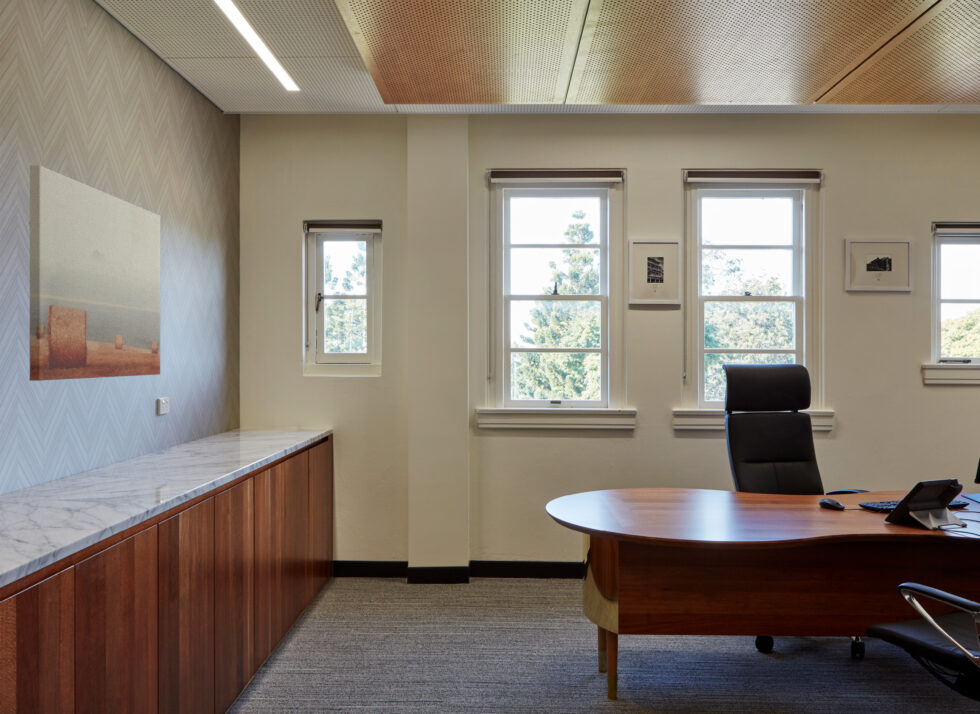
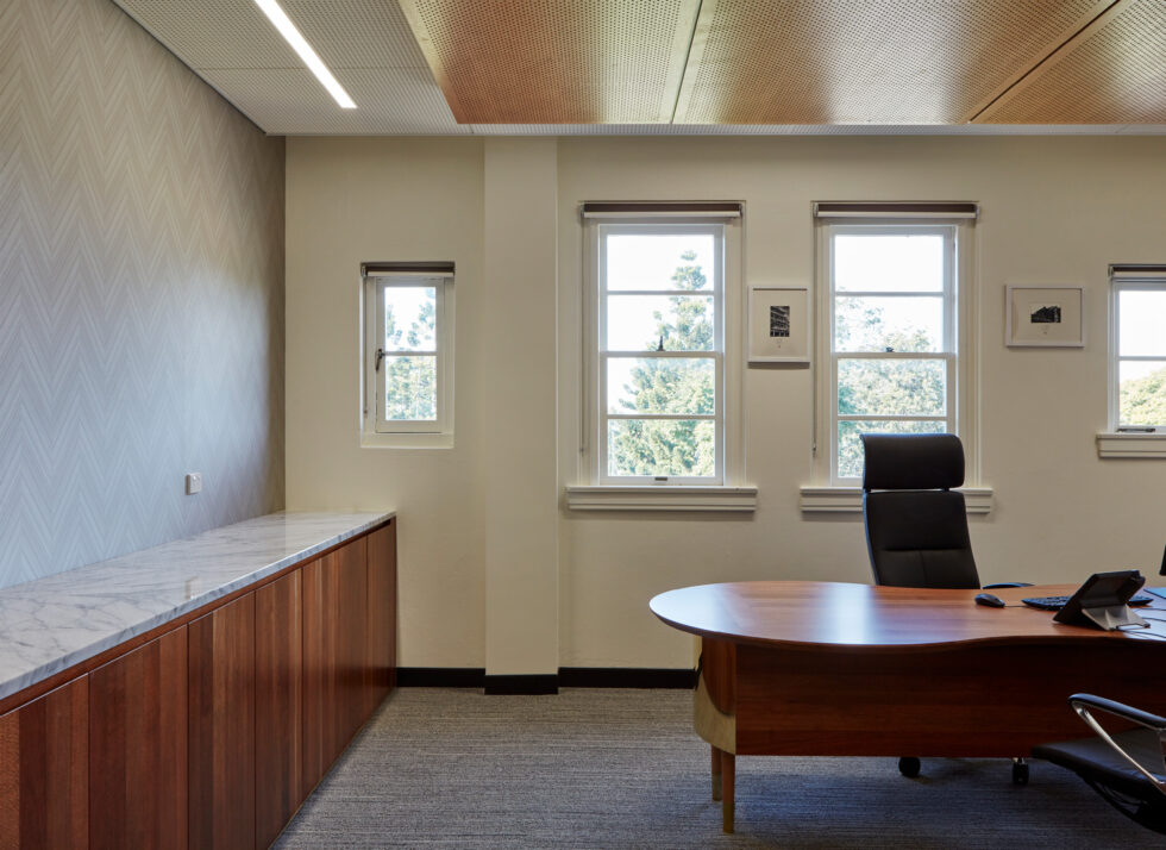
- wall art (104, 285)
